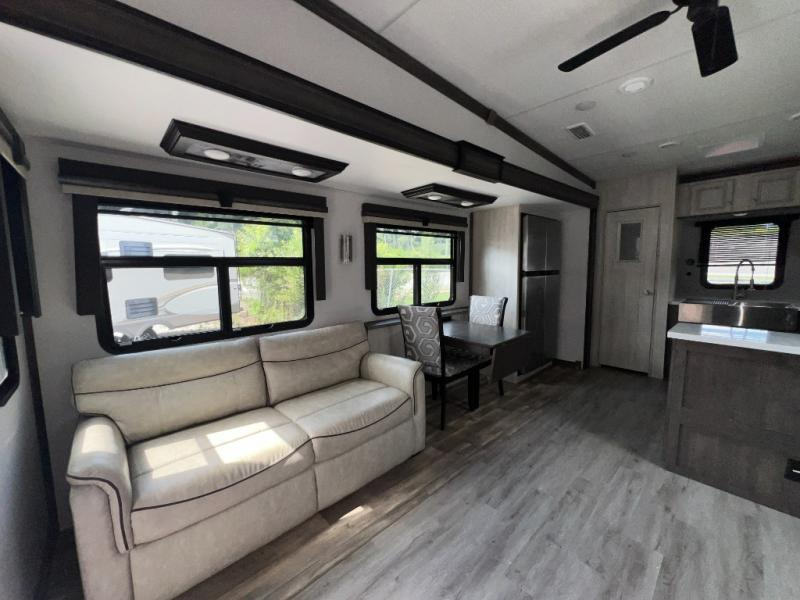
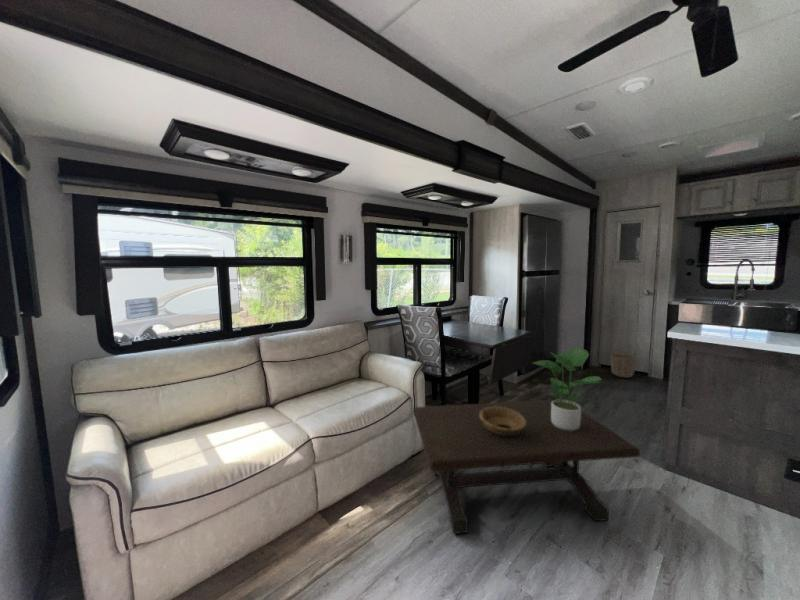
+ decorative bowl (502, 422)
+ waste basket (622, 365)
+ potted plant (570, 388)
+ coffee table (510, 458)
